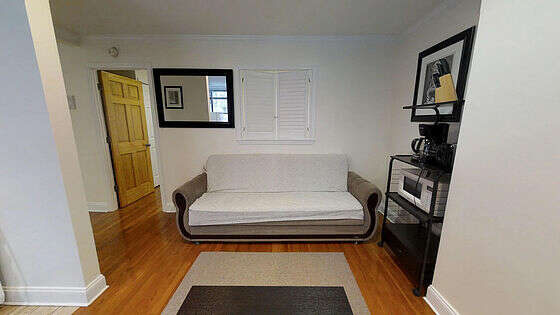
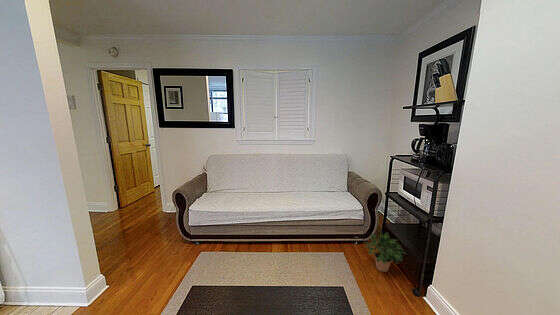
+ potted plant (385, 252)
